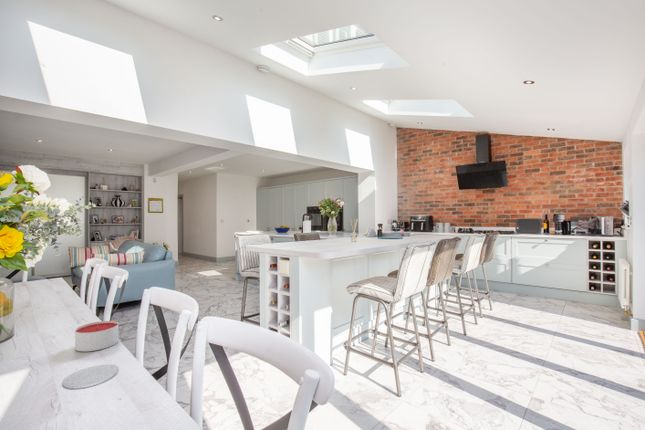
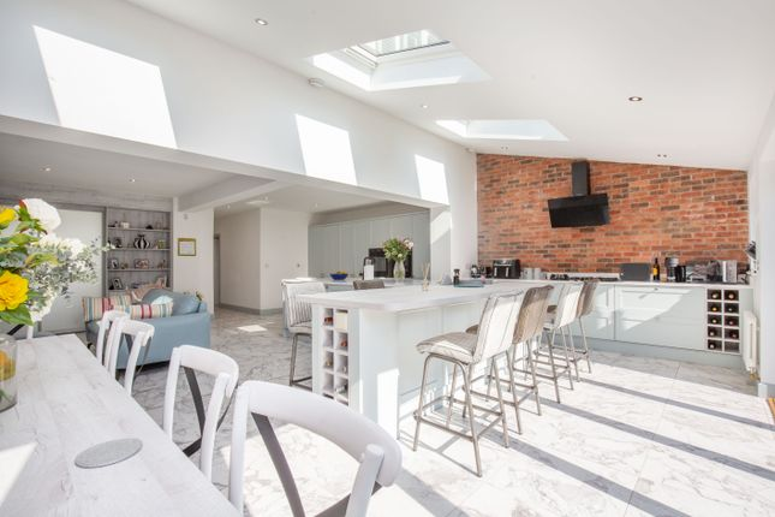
- candle (97, 334)
